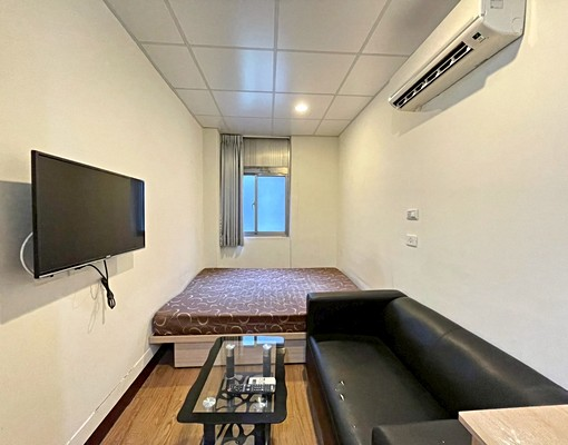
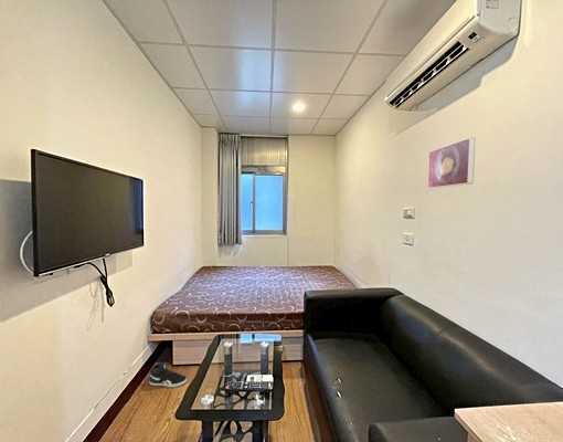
+ sneaker (167, 373)
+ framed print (448, 166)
